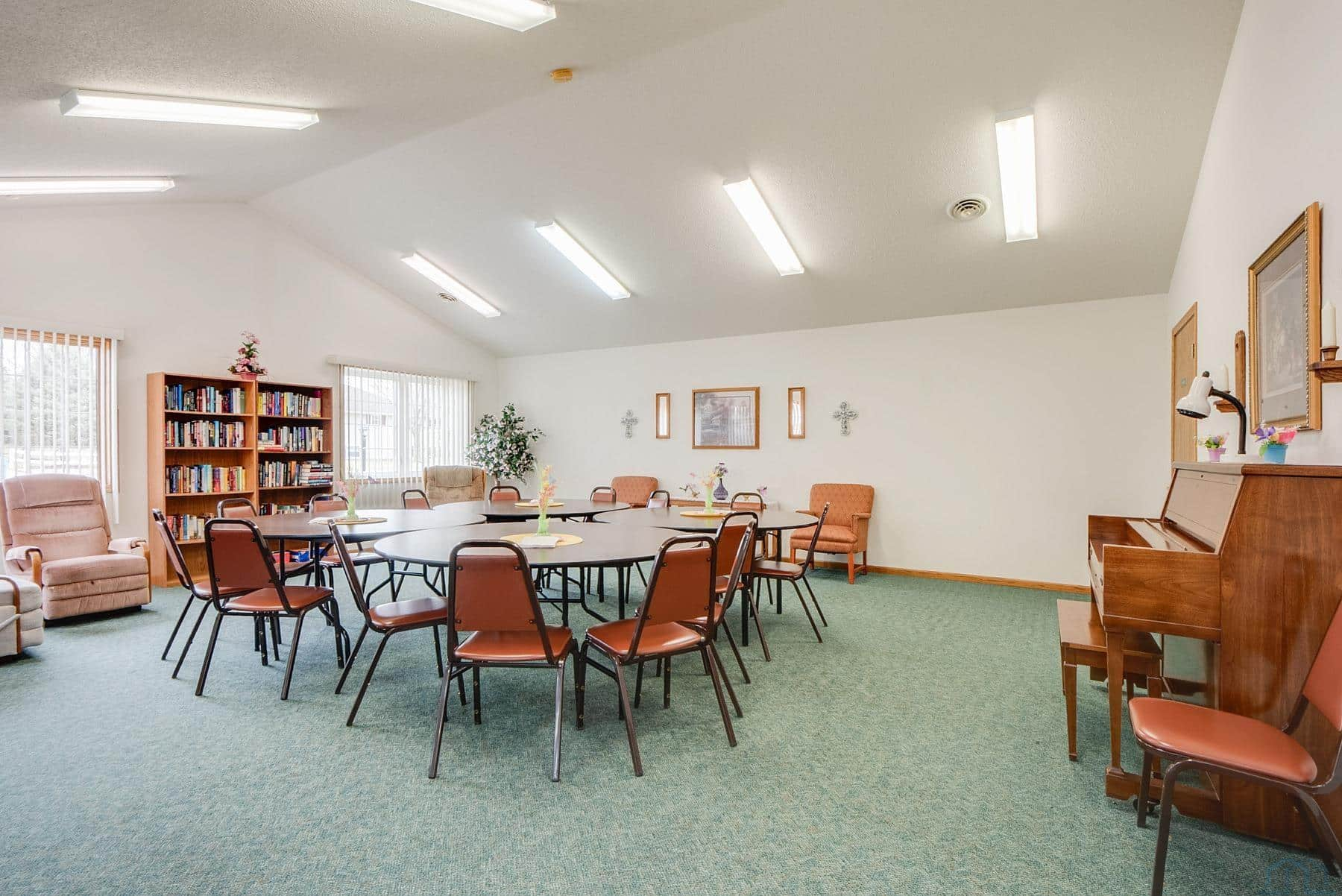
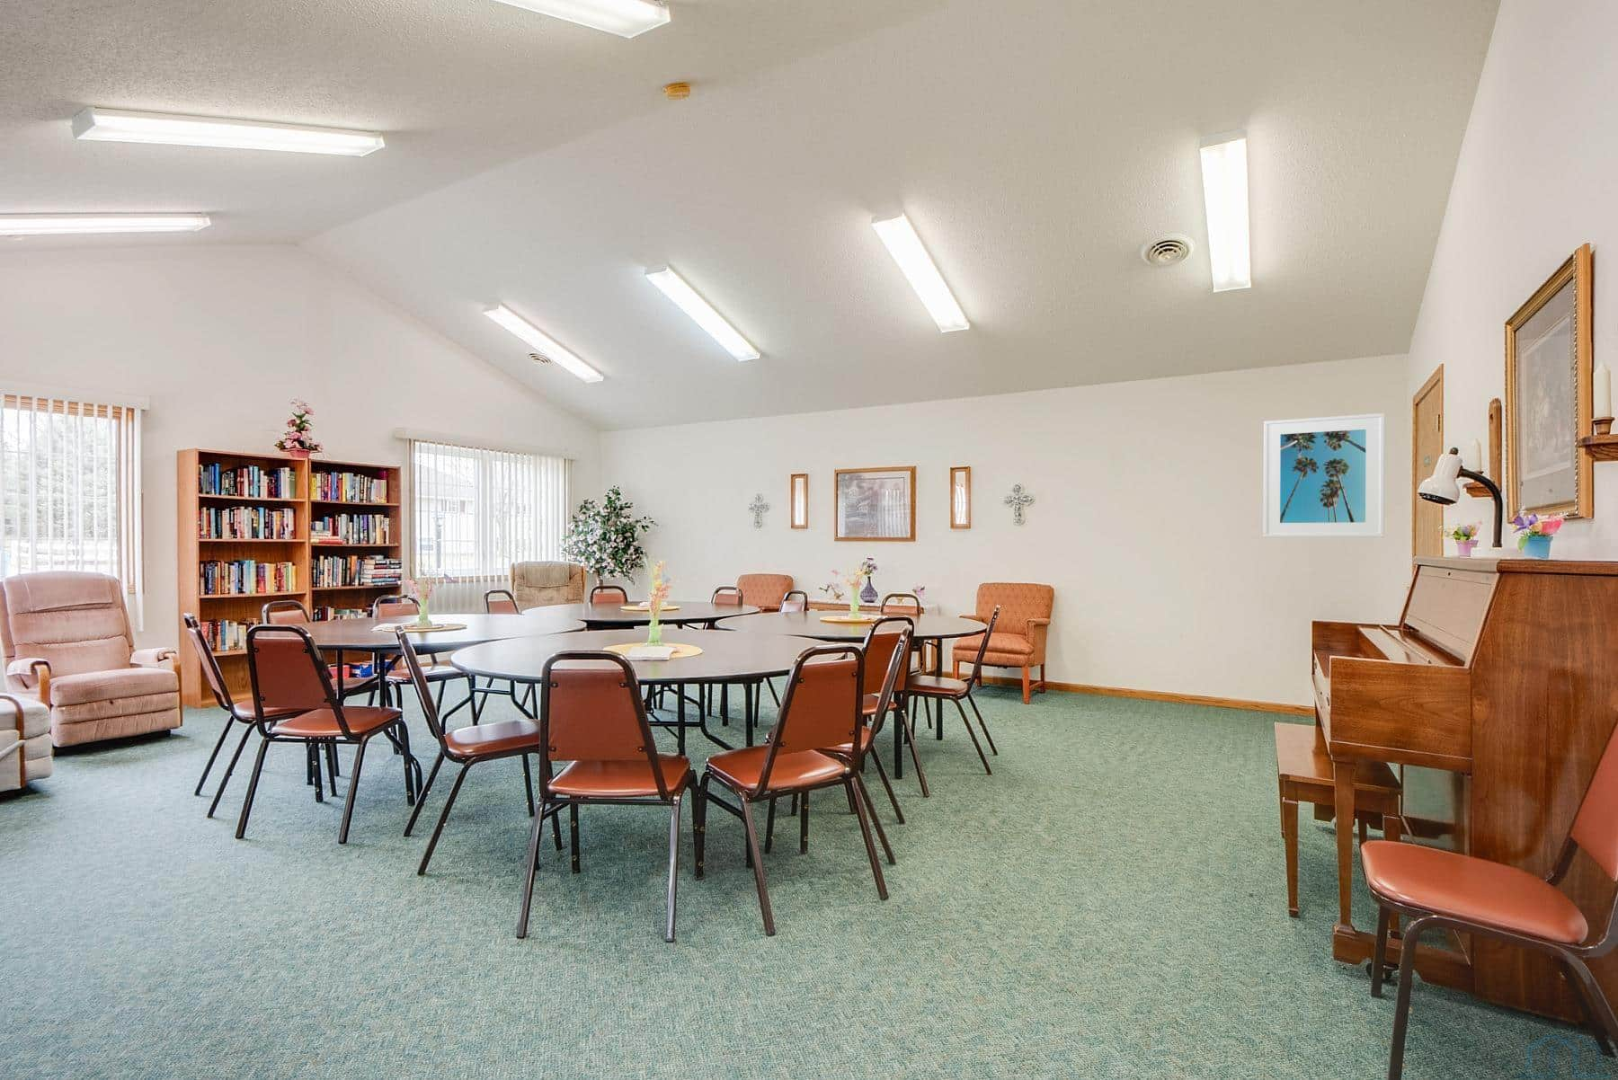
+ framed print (1321, 477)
